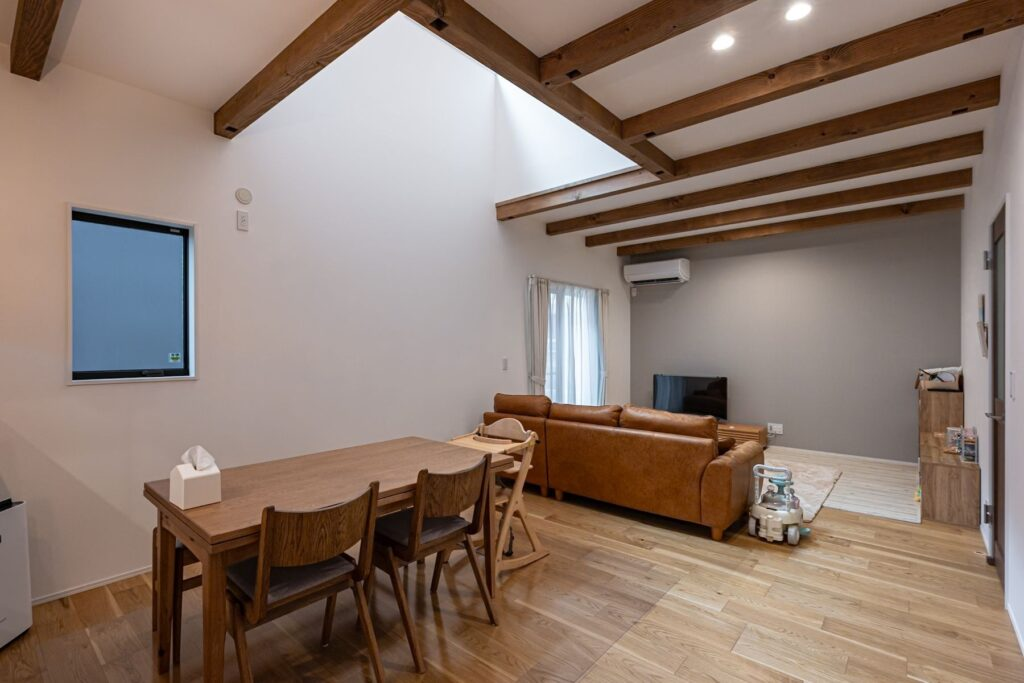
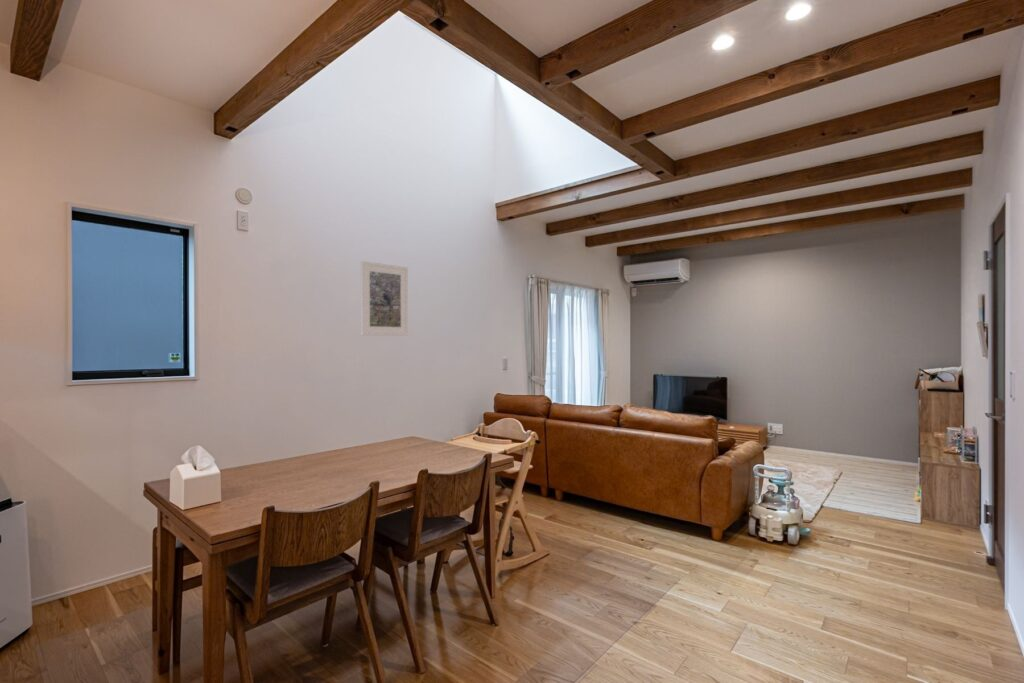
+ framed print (385, 299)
